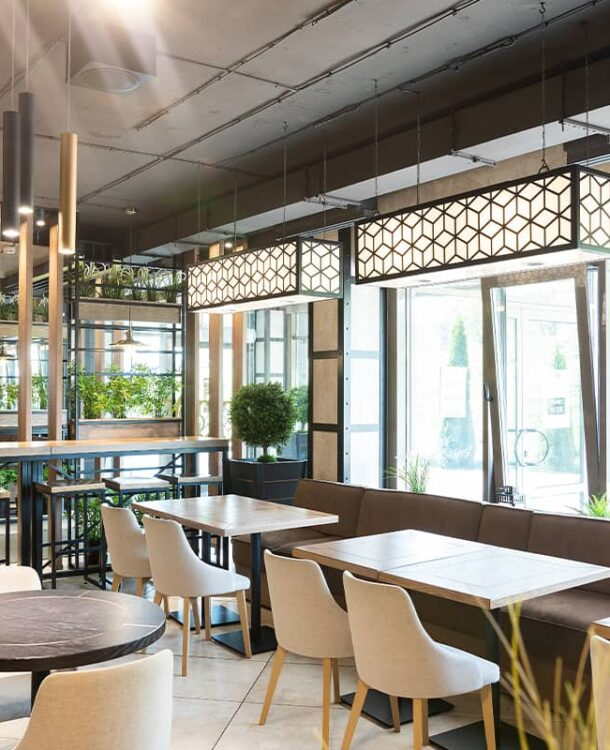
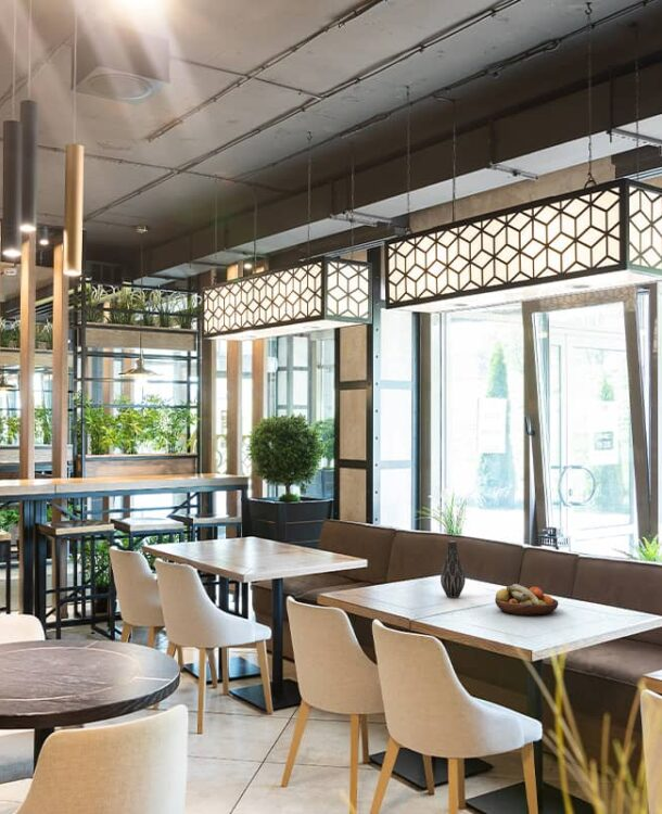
+ vase (453, 569)
+ fruit bowl (526, 597)
